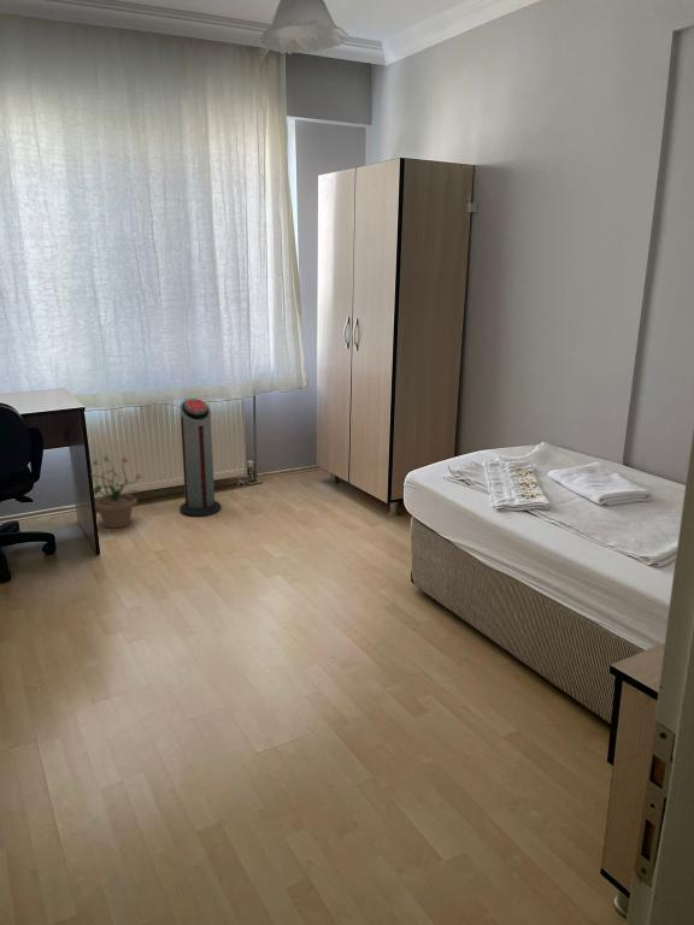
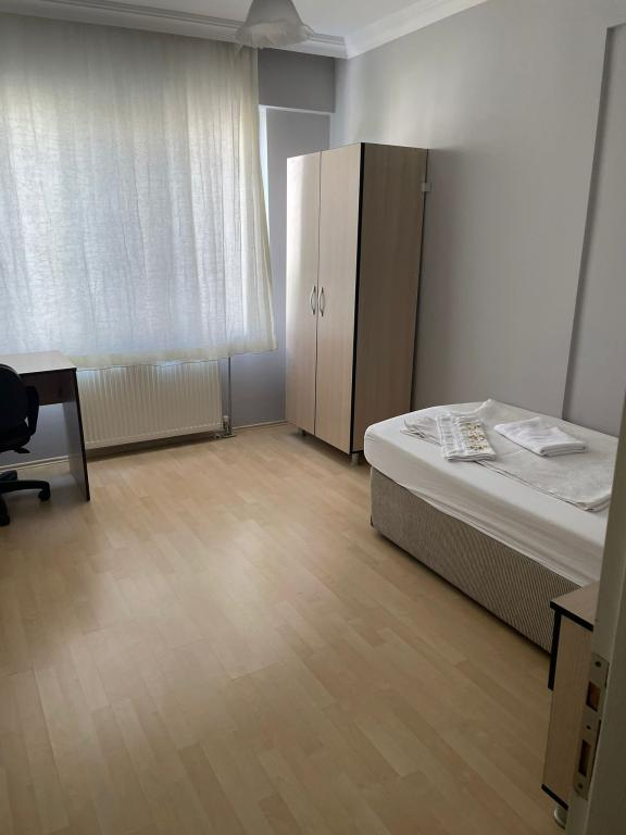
- air purifier (198, 455)
- potted plant (111, 490)
